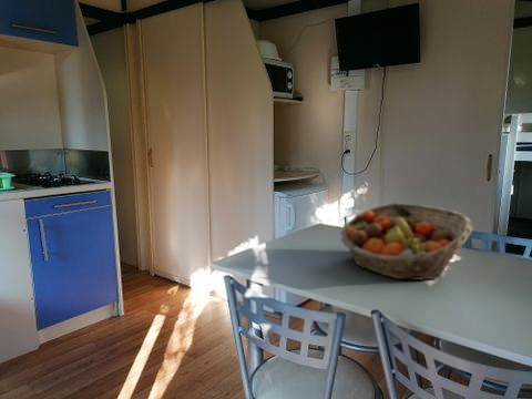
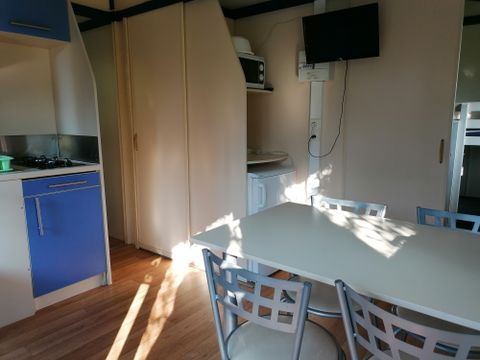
- fruit basket (400, 237)
